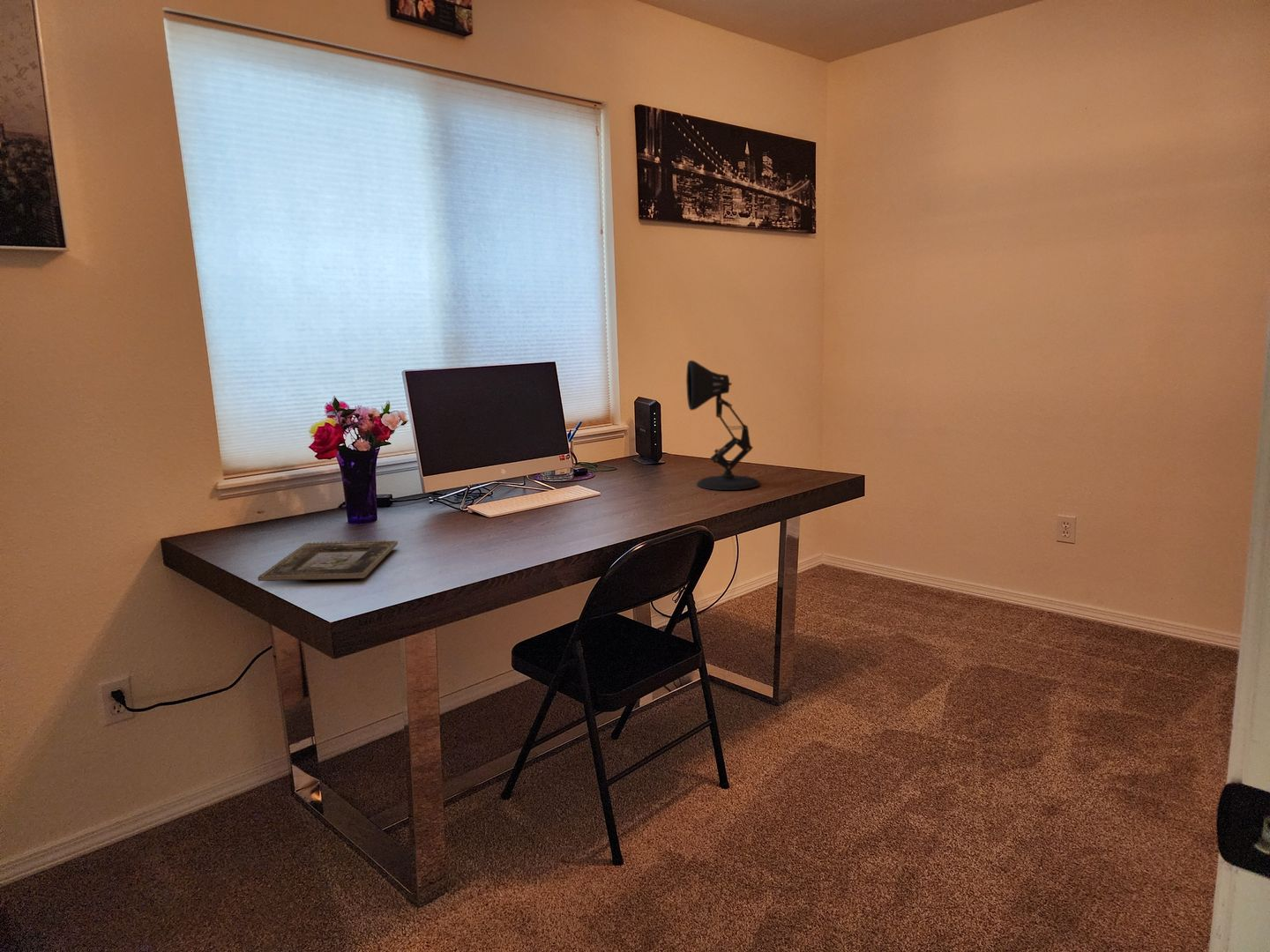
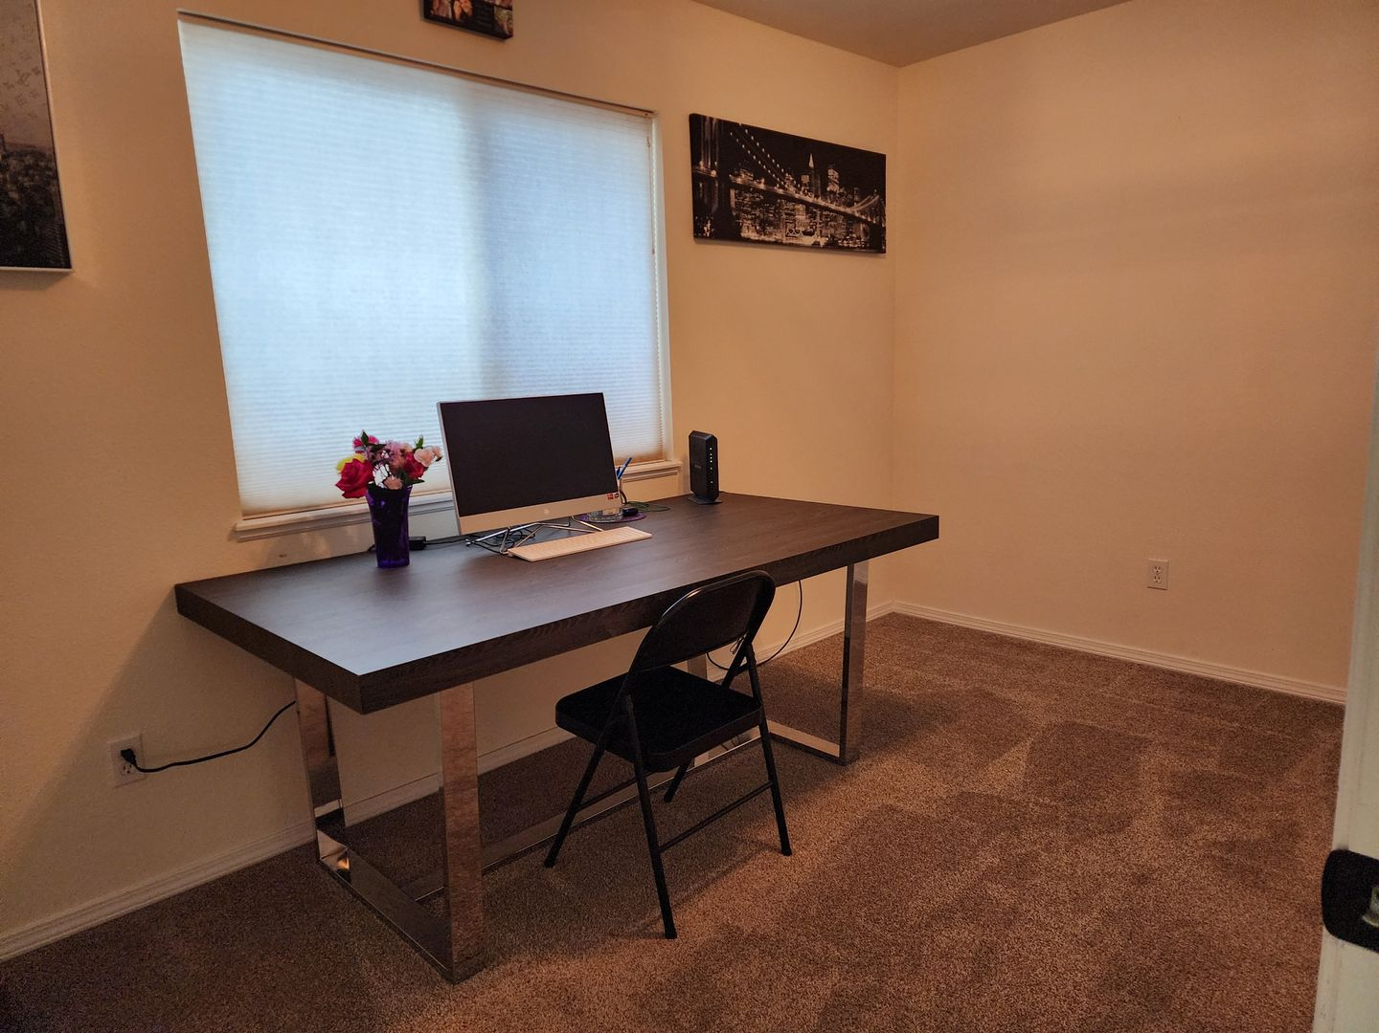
- desk lamp (724, 422)
- picture frame (332, 560)
